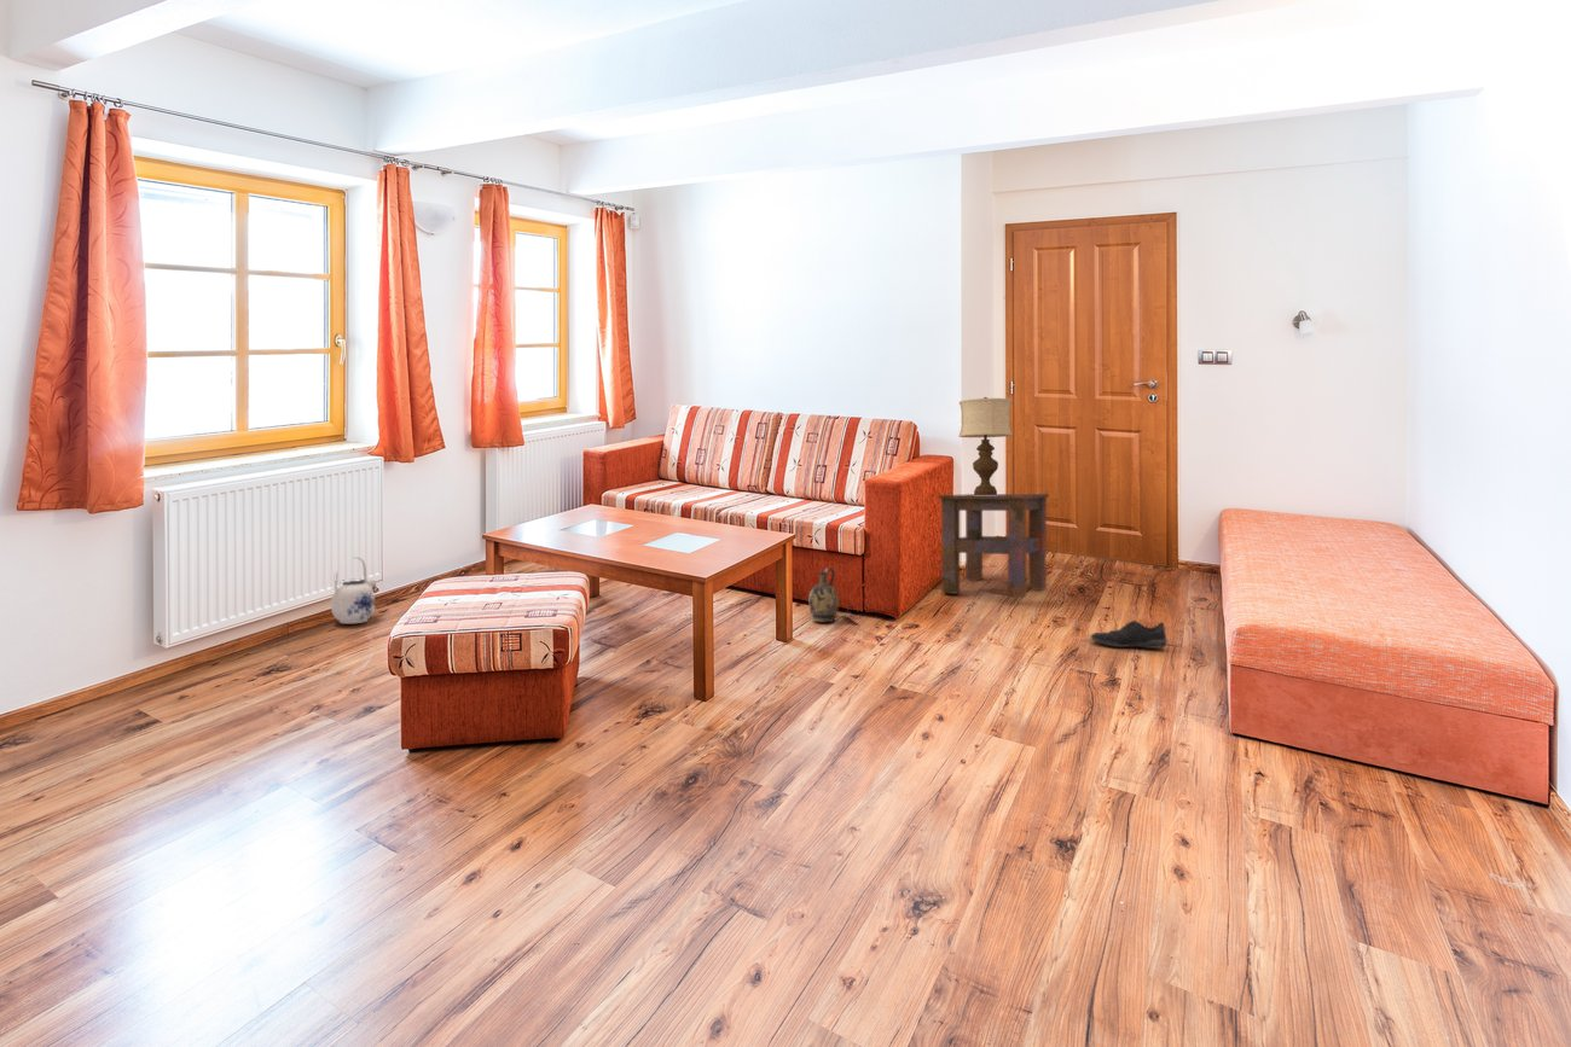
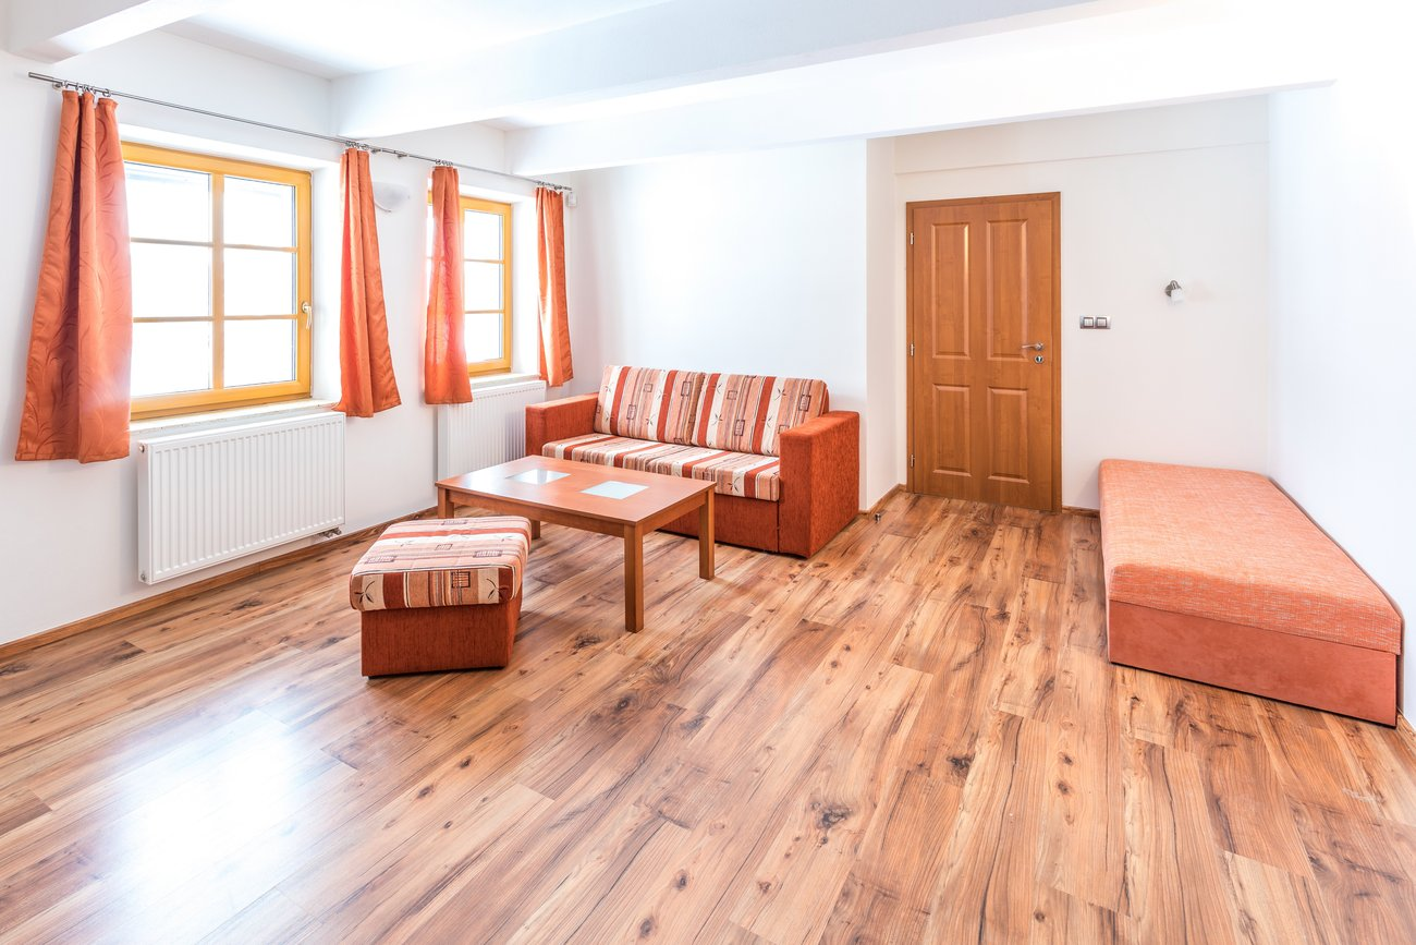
- shoe (1127, 633)
- teapot (355, 588)
- ceramic jug (823, 594)
- side table (995, 542)
- table lamp (985, 446)
